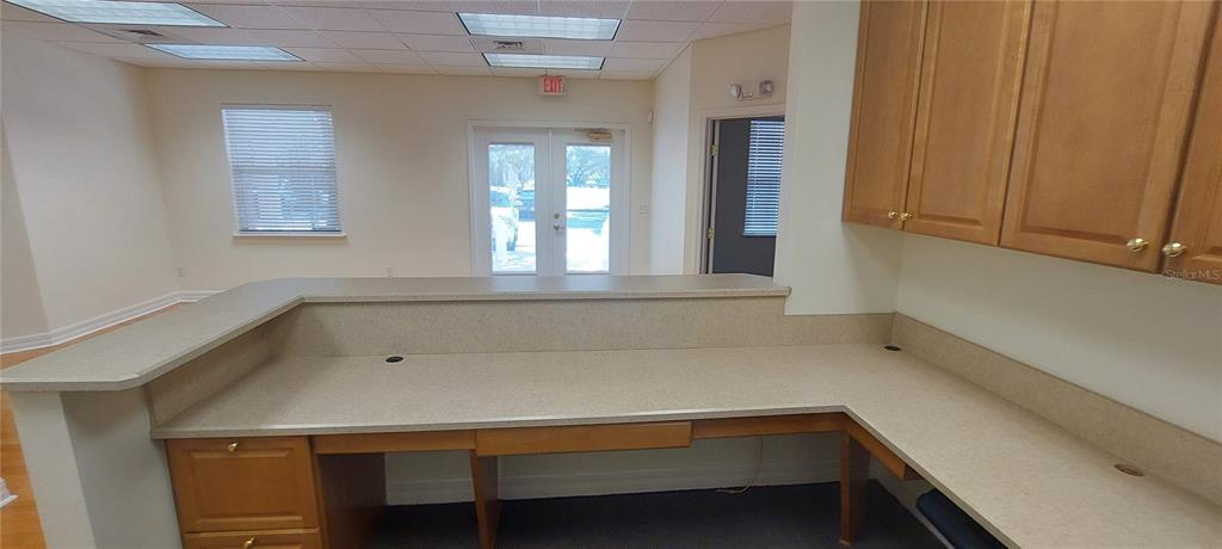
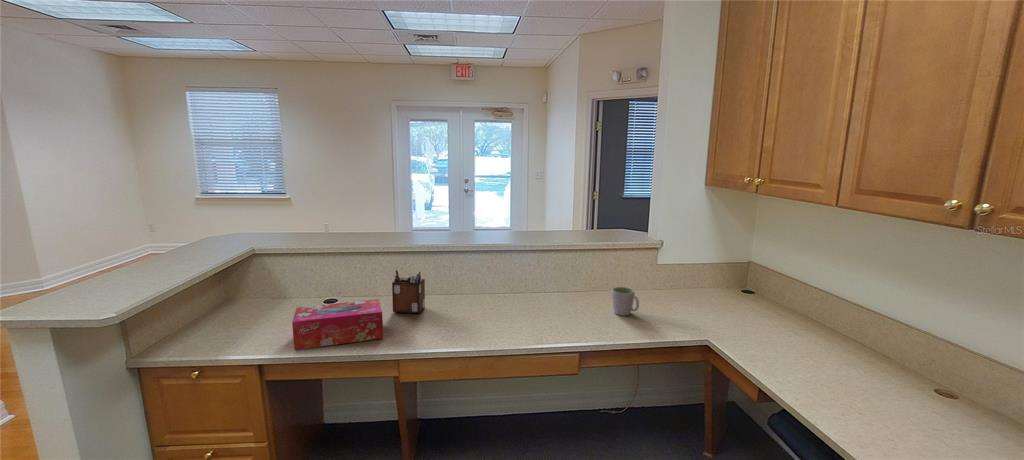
+ tissue box (339, 322)
+ mug (626, 302)
+ desk organizer (408, 289)
